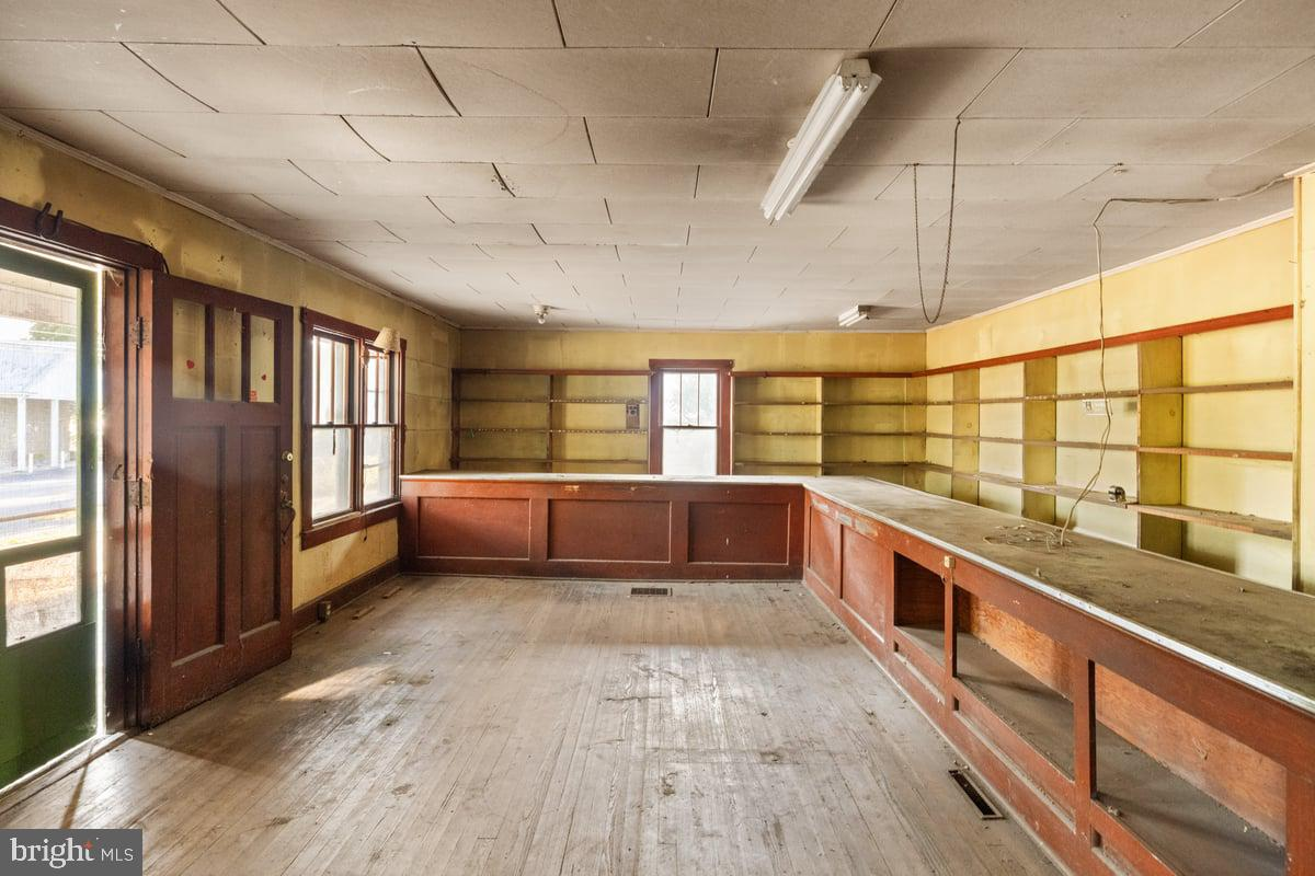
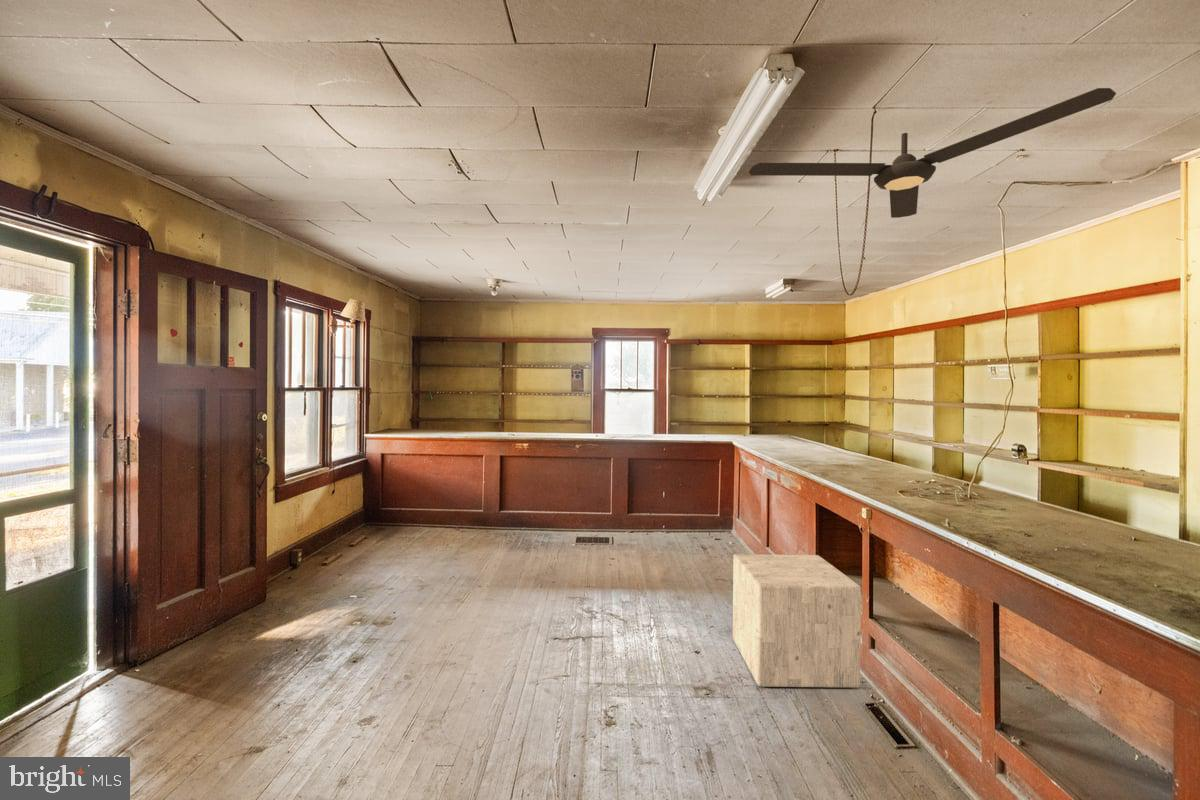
+ ceiling fan (904, 172)
+ stool (791, 615)
